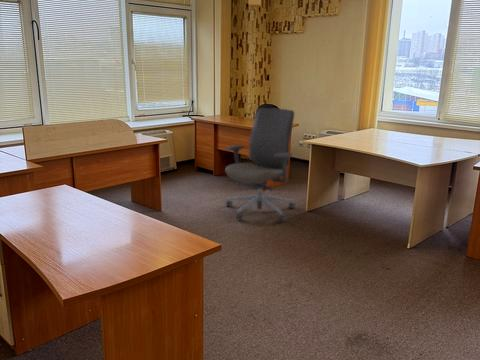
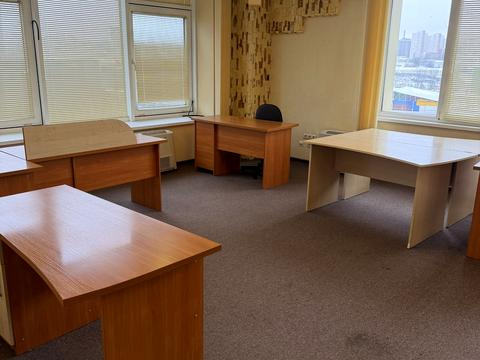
- office chair (259, 162)
